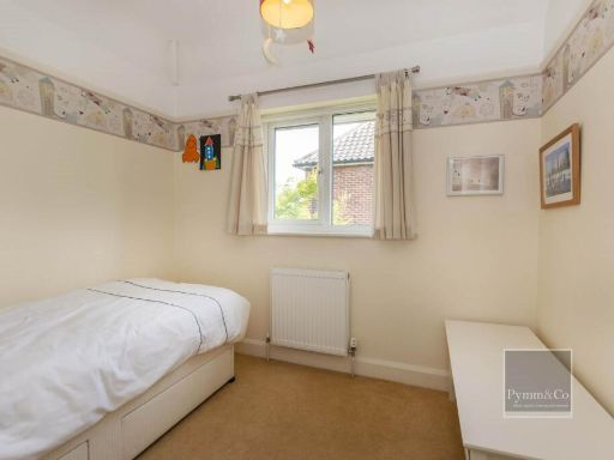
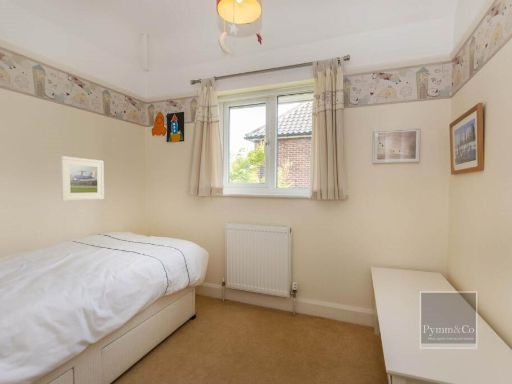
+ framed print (84, 179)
